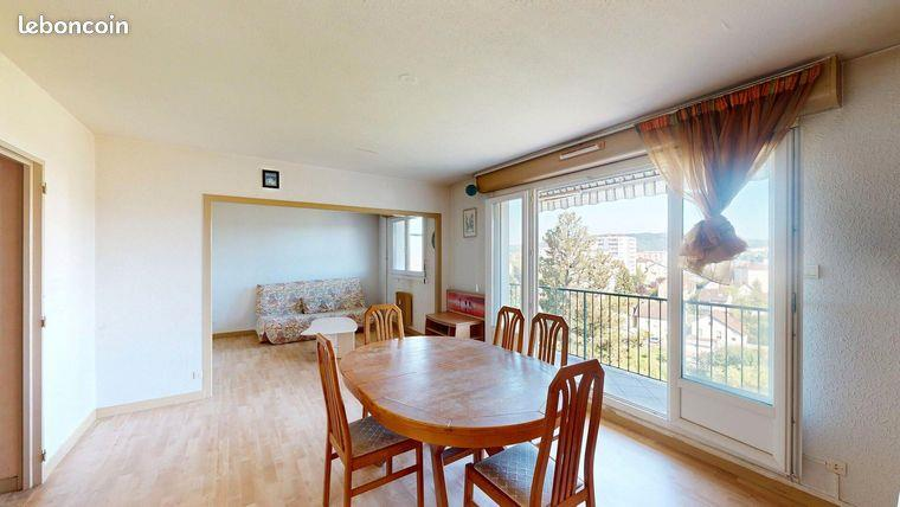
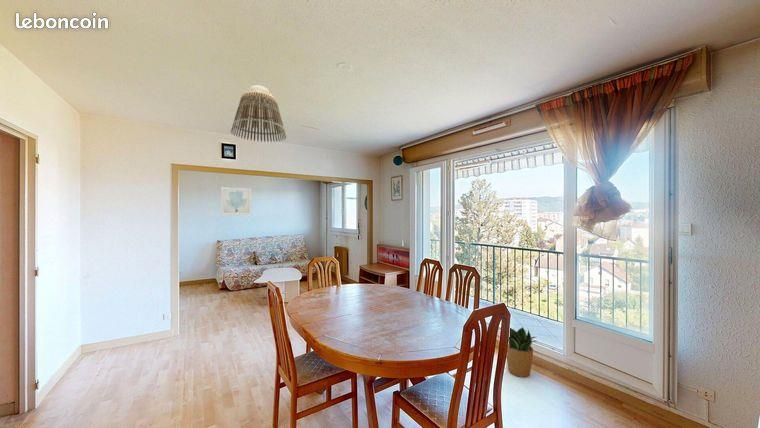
+ wall art (236, 201)
+ lamp shade (258, 112)
+ potted plant (518, 350)
